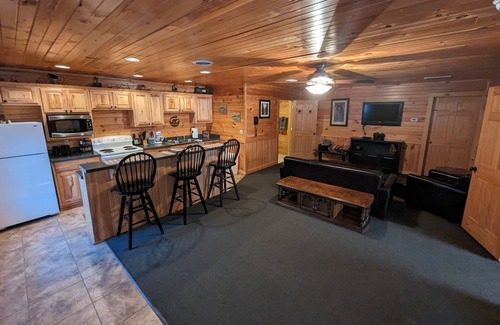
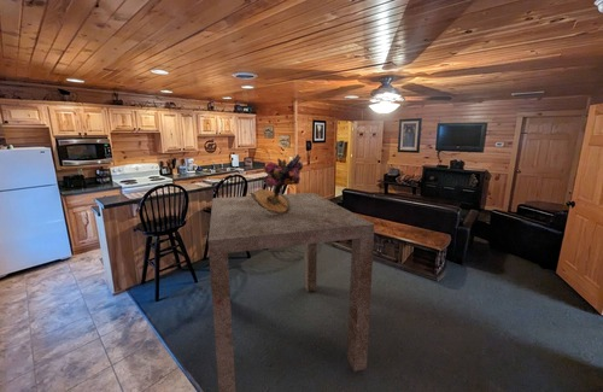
+ dining table (273, 247)
+ bouquet (276, 183)
